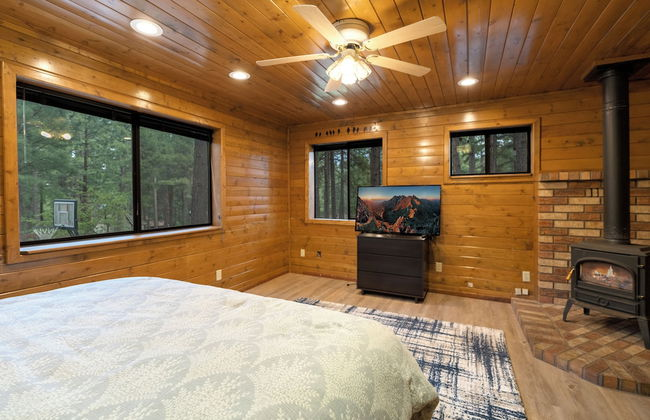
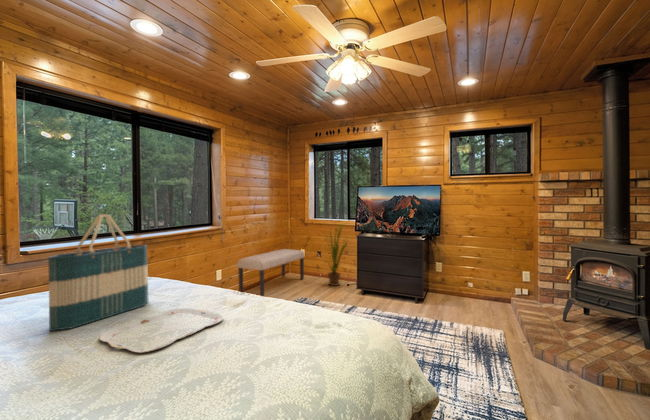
+ bench (273, 266)
+ tote bag (104, 264)
+ house plant (334, 253)
+ serving tray (163, 318)
